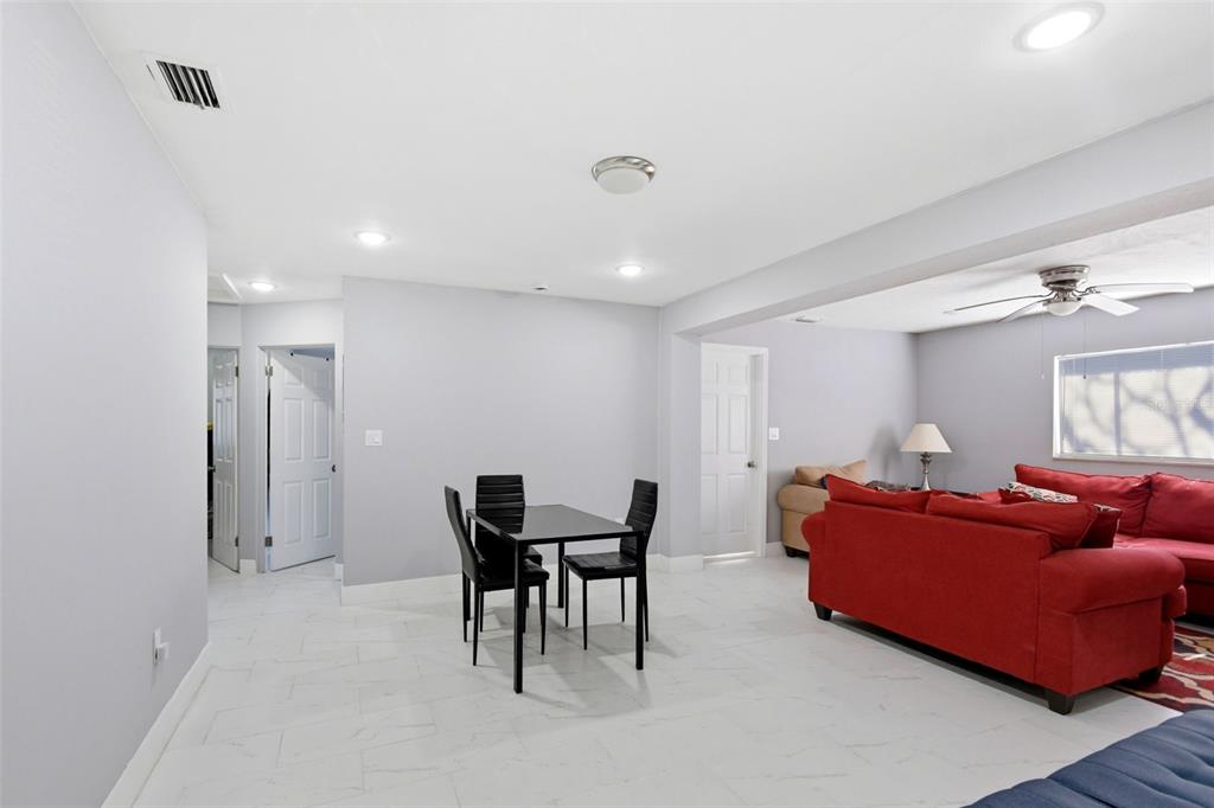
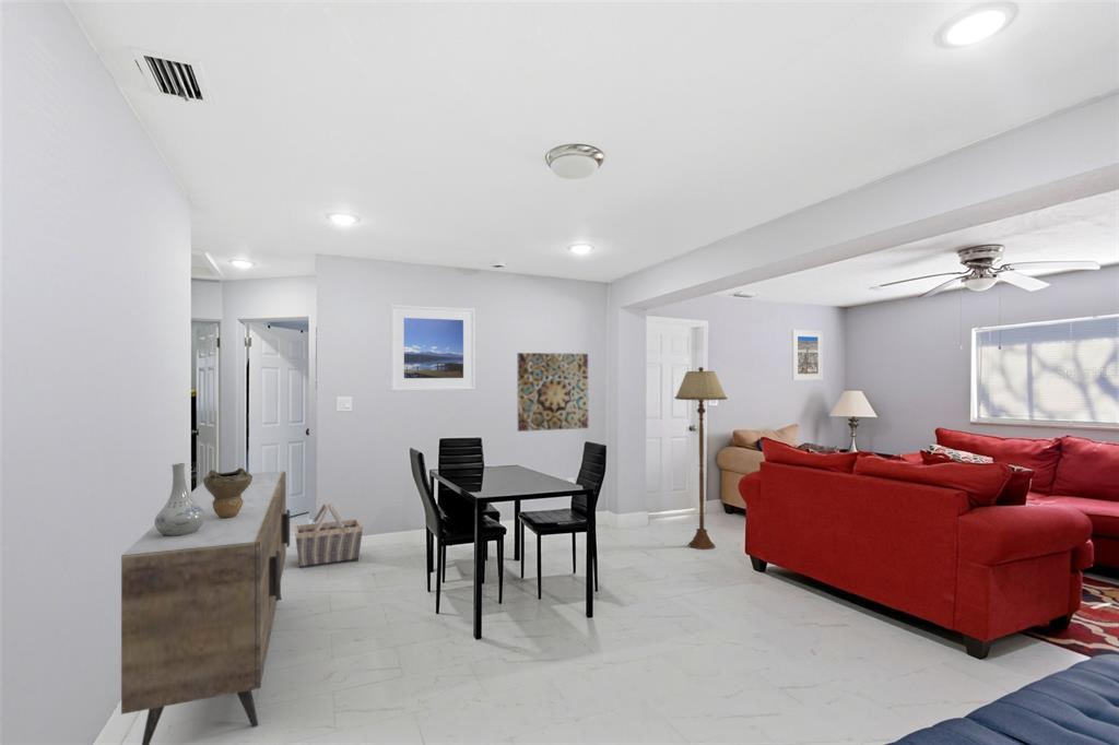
+ vase (180, 497)
+ decorative bowl (227, 493)
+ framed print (808, 355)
+ basket (328, 532)
+ sideboard (233, 578)
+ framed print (434, 348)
+ floor lamp (700, 456)
+ wall art (553, 391)
